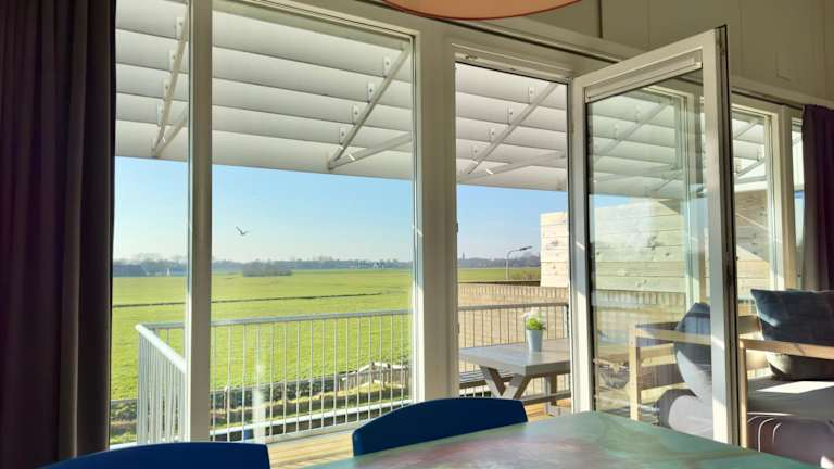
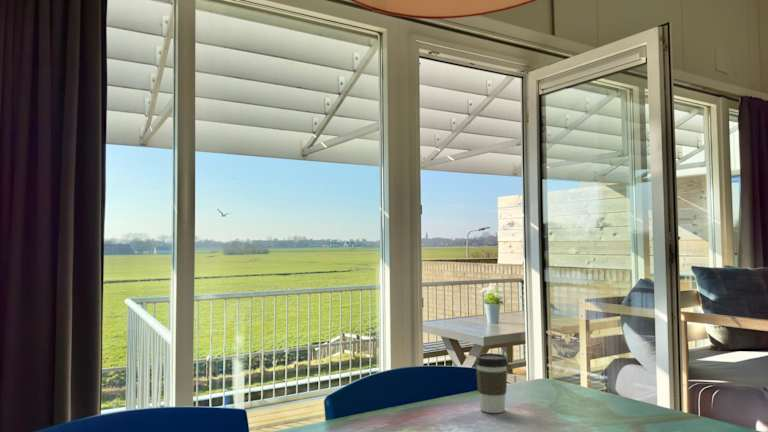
+ coffee cup (492, 382)
